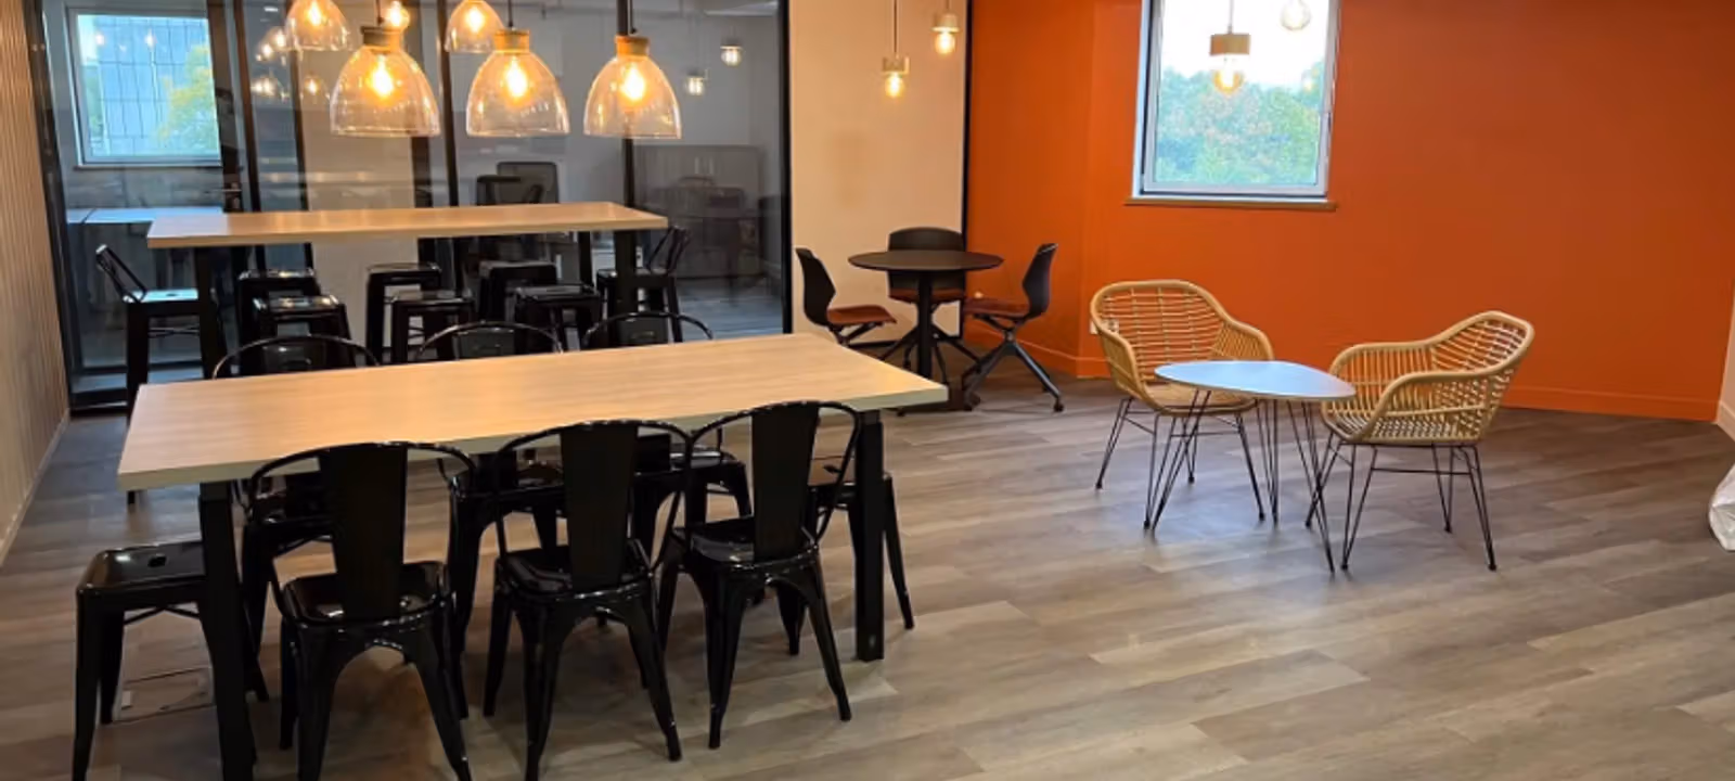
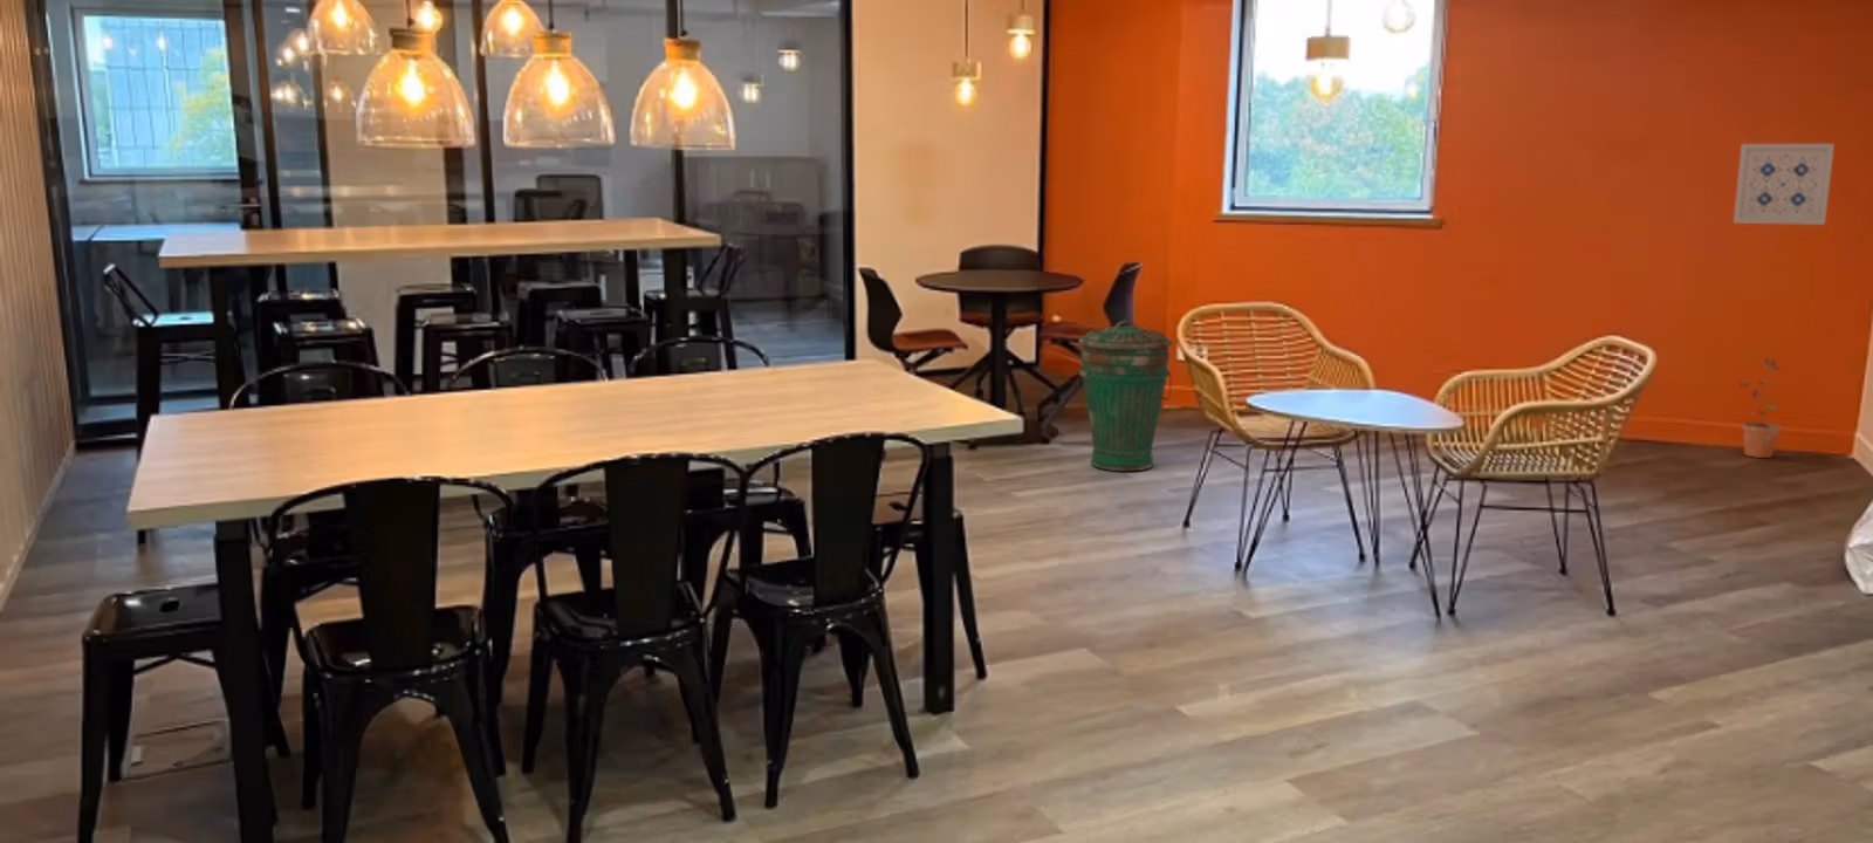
+ wall art (1783, 184)
+ trash can (1124, 393)
+ potted plant (1760, 408)
